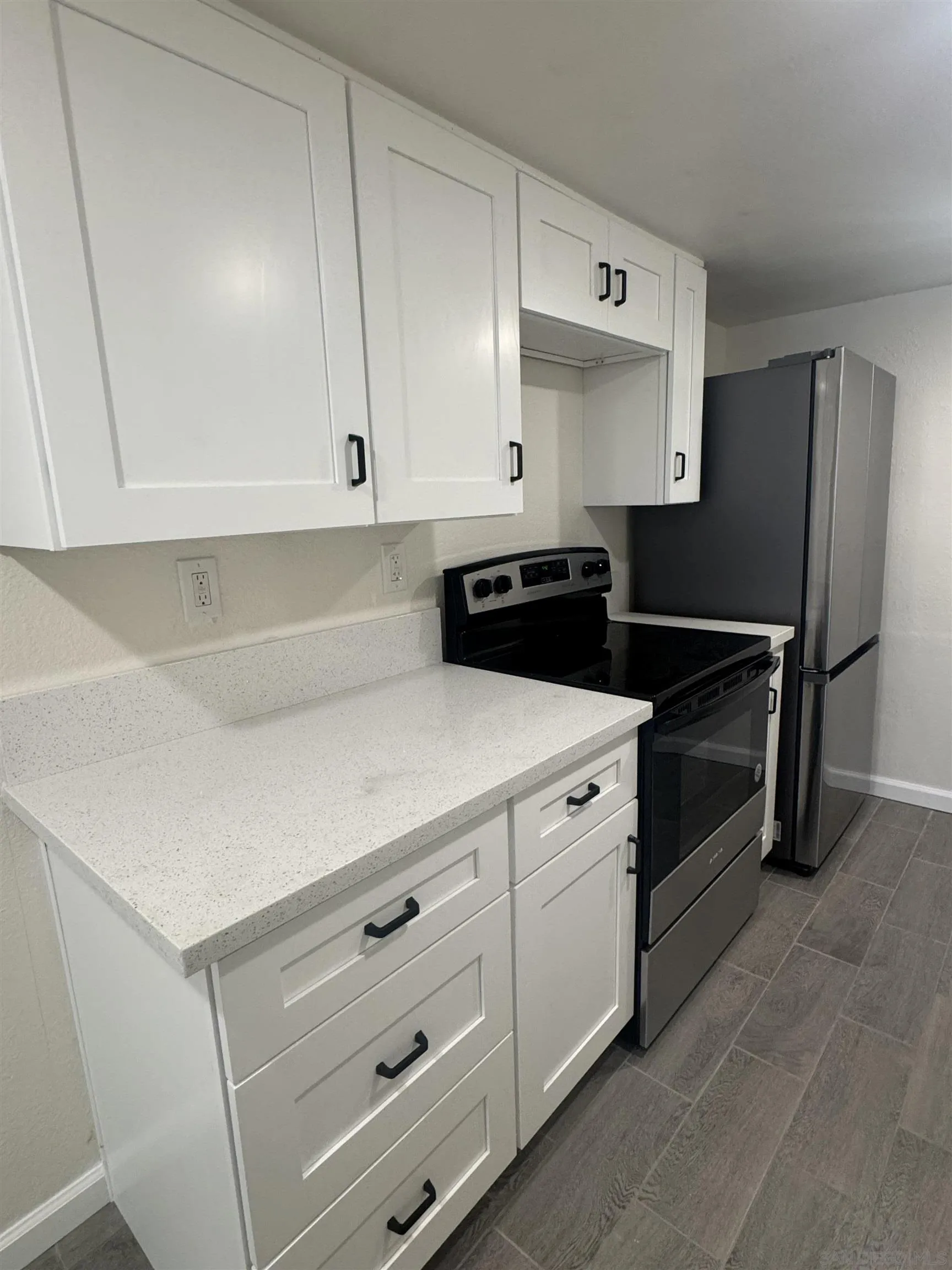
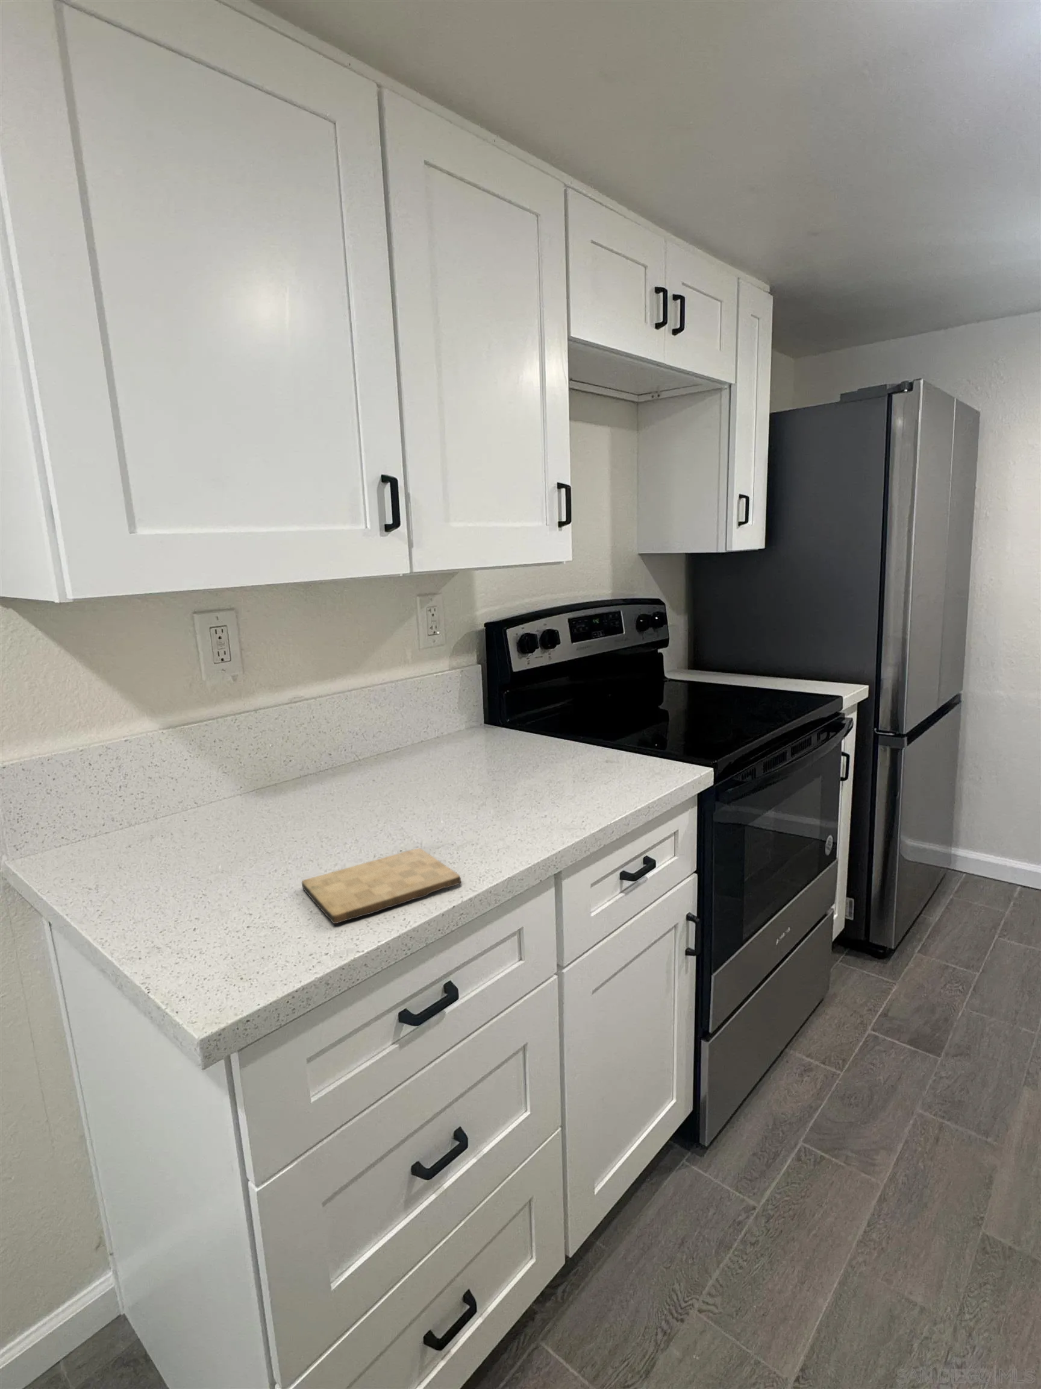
+ cutting board (381, 882)
